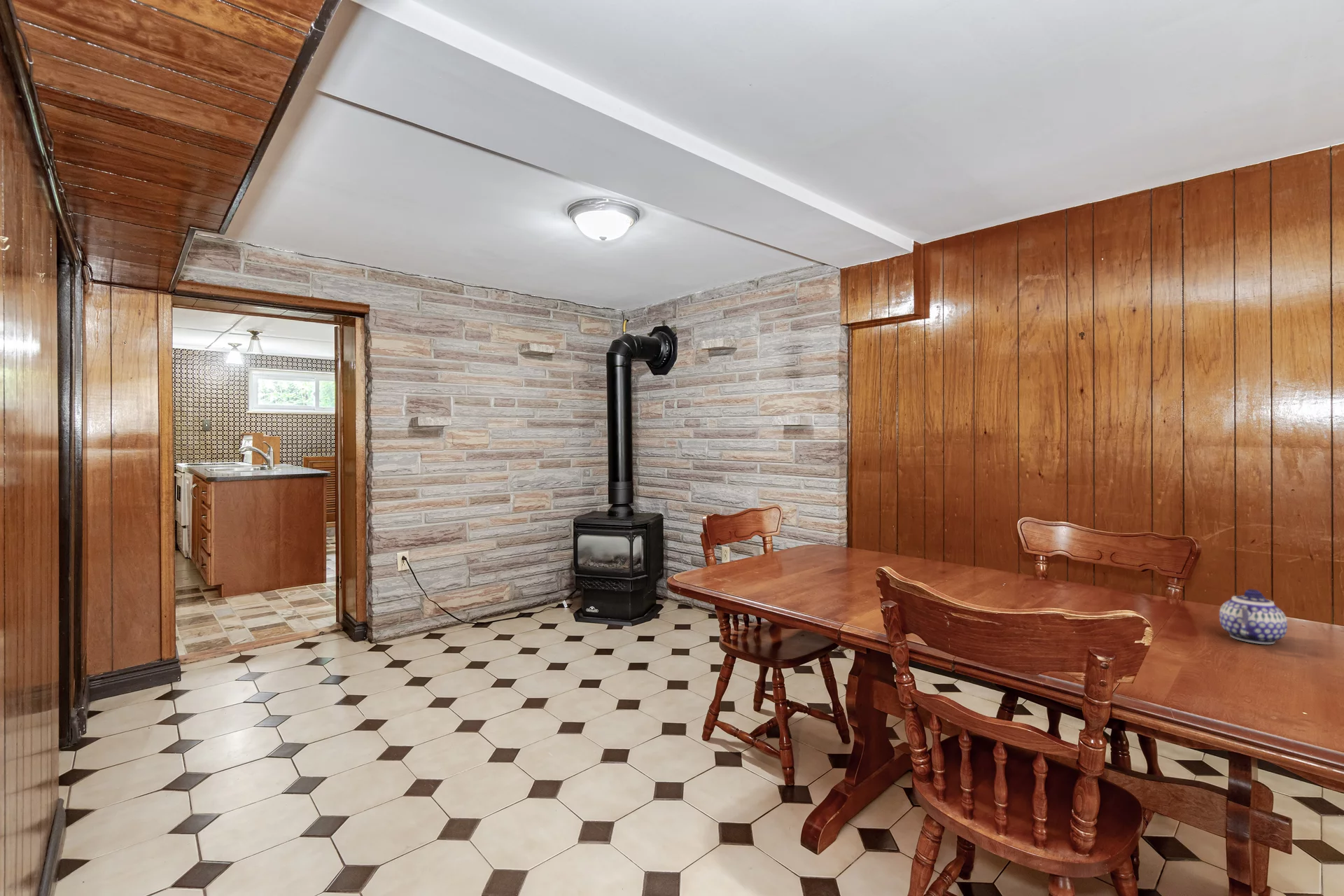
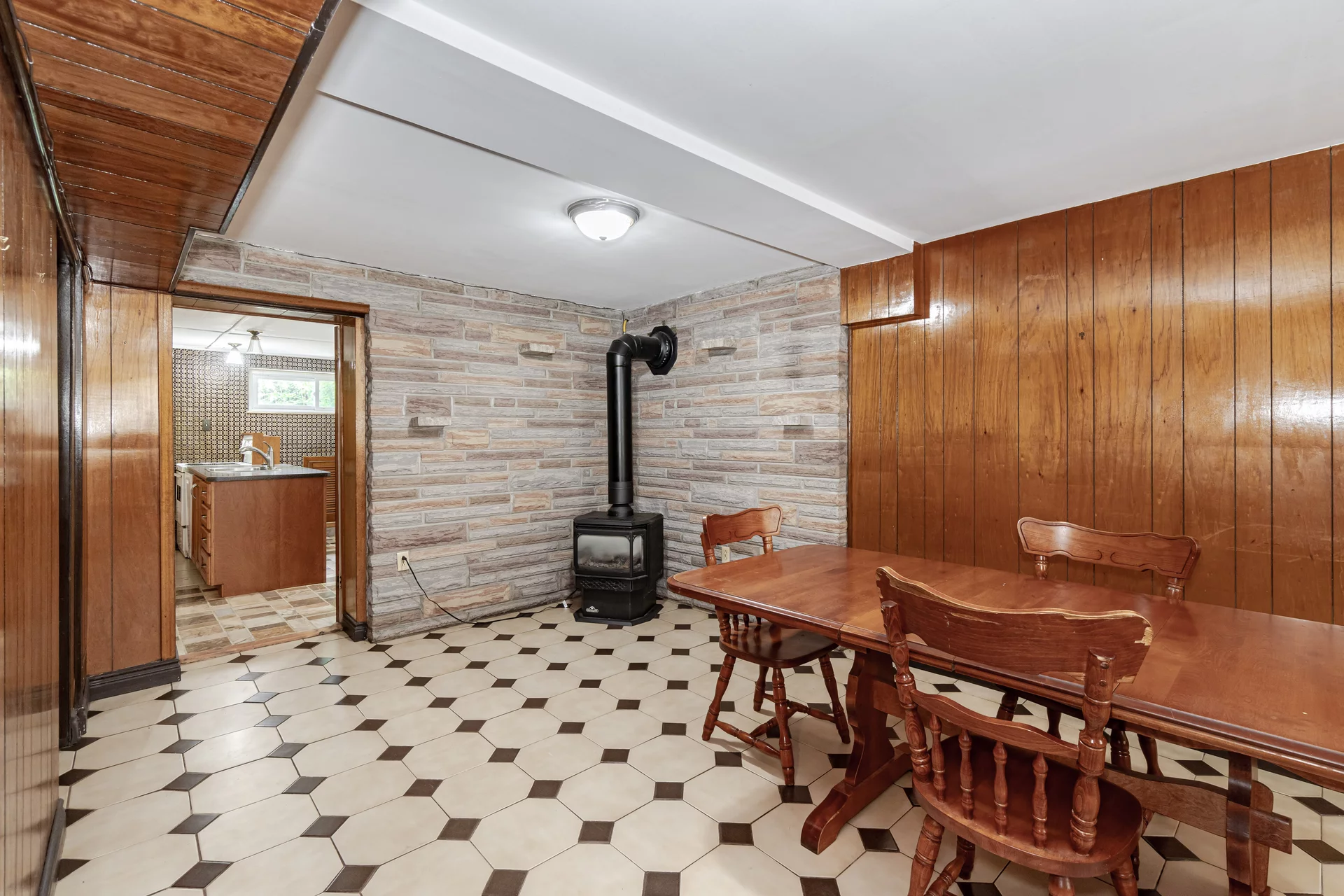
- teapot (1252, 614)
